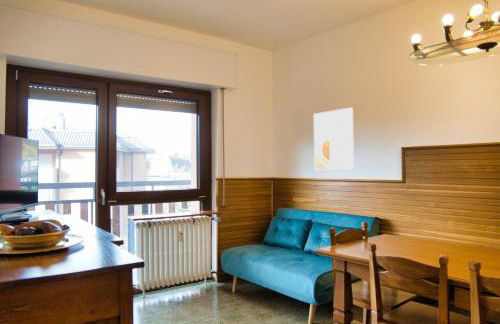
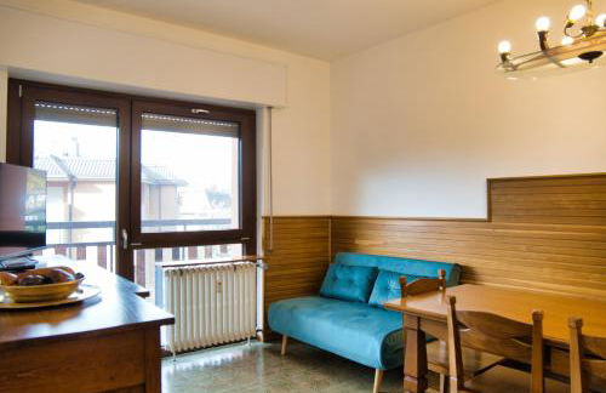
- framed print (332, 140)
